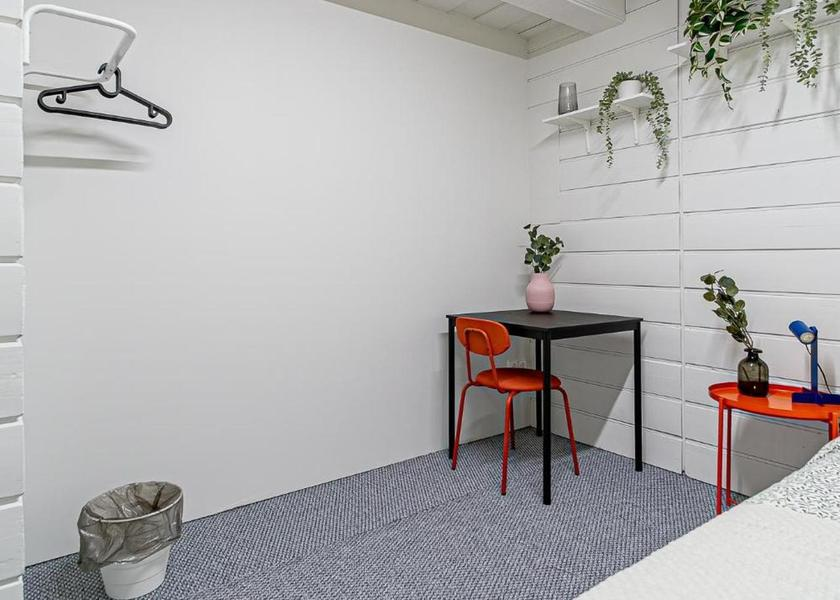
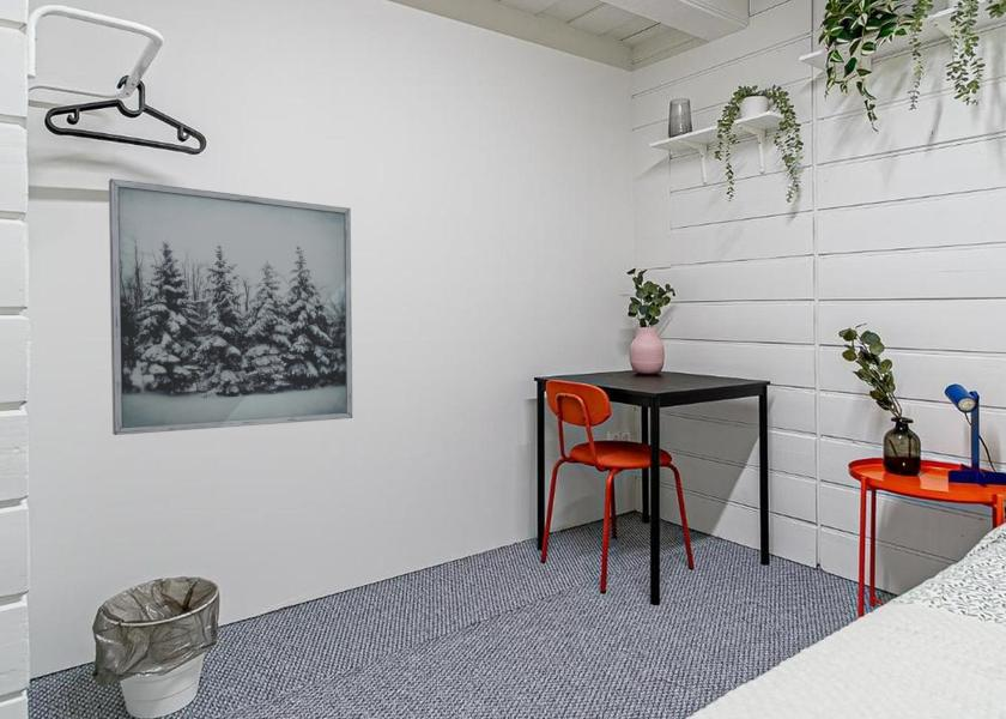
+ wall art (242, 310)
